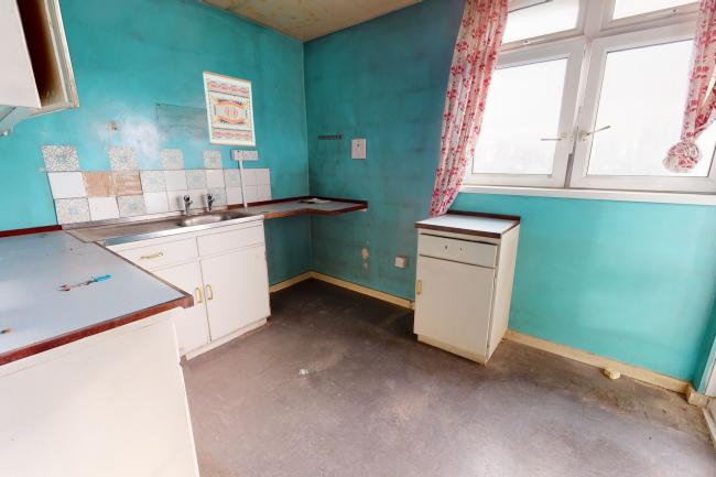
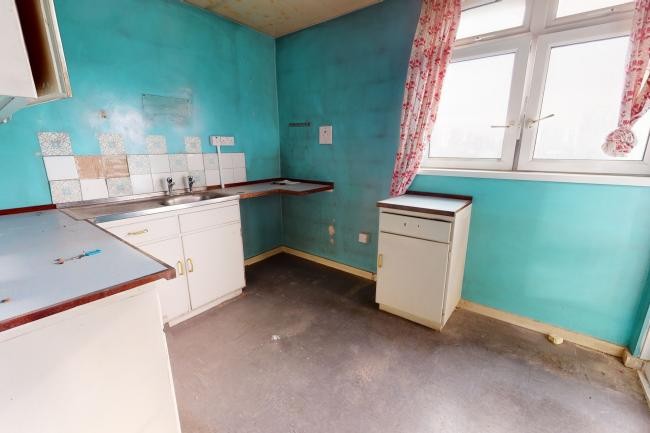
- wall art (230, 111)
